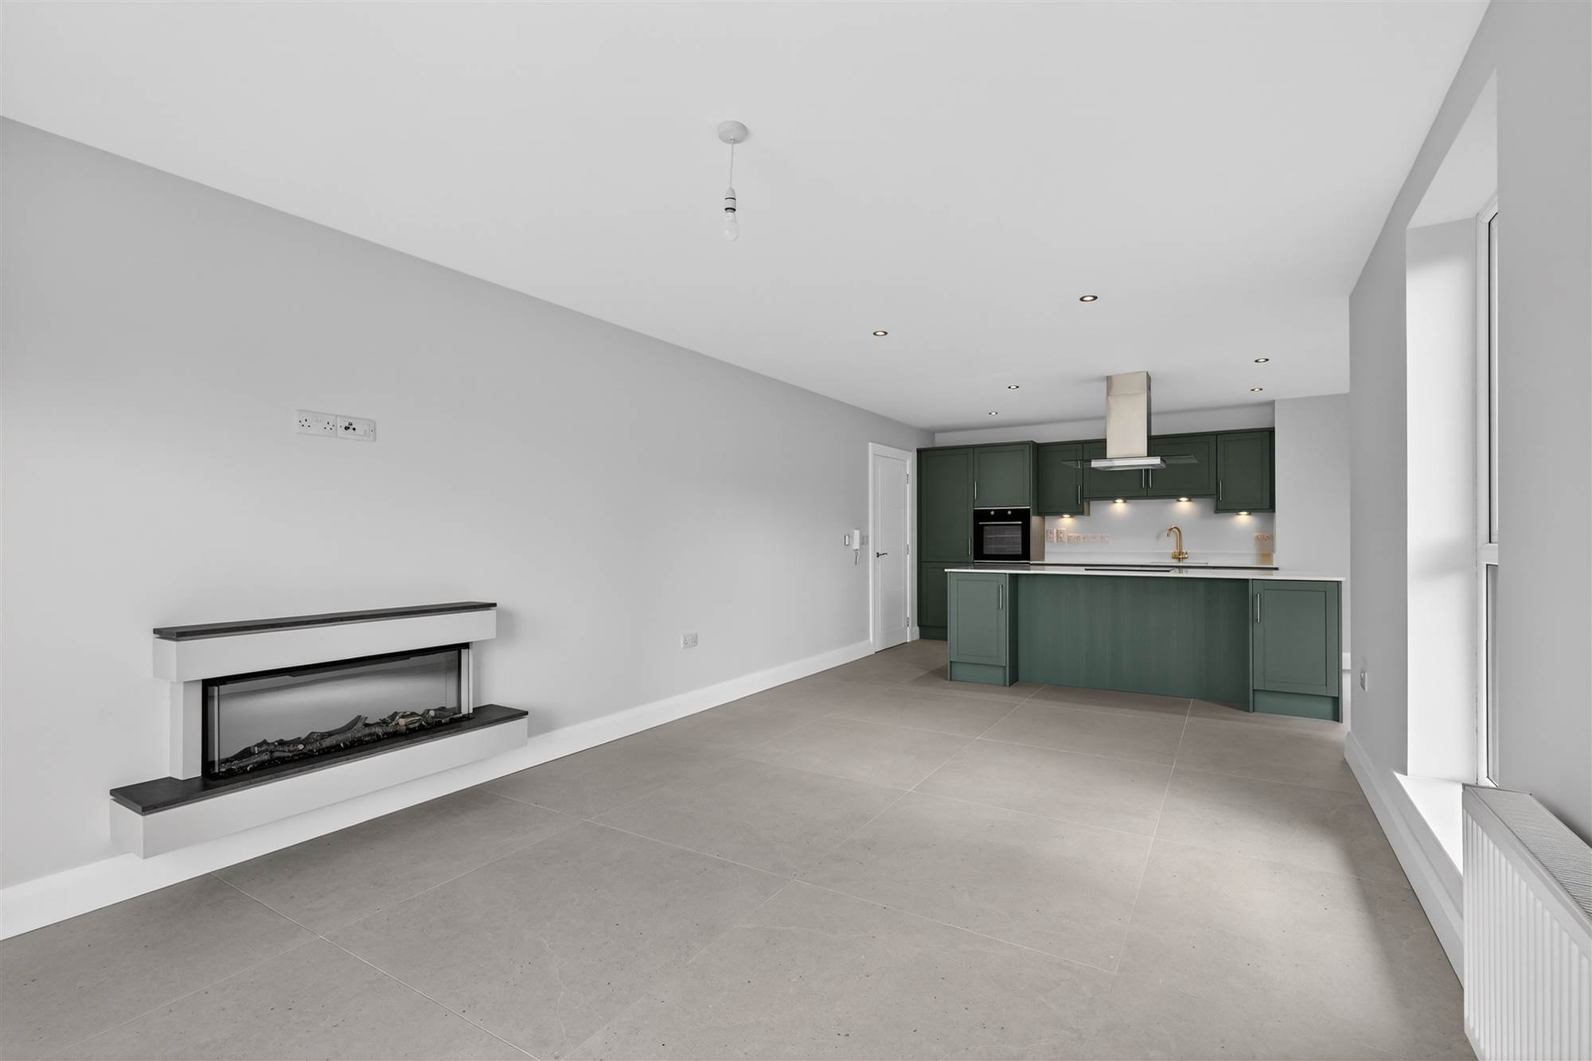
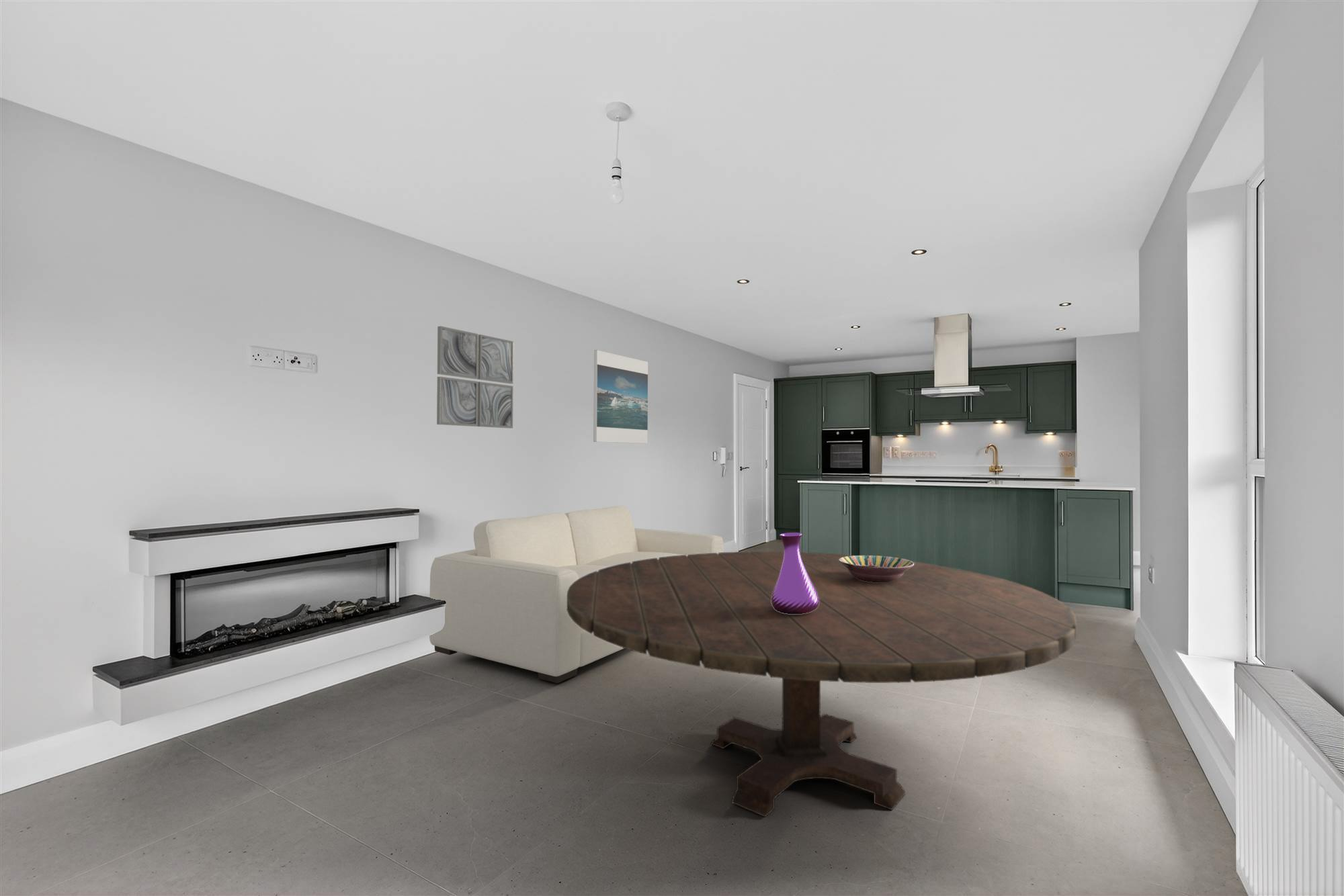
+ serving bowl (876, 570)
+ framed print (622, 399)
+ wall art (477, 379)
+ dining table (800, 676)
+ vase (796, 572)
+ sofa (594, 571)
